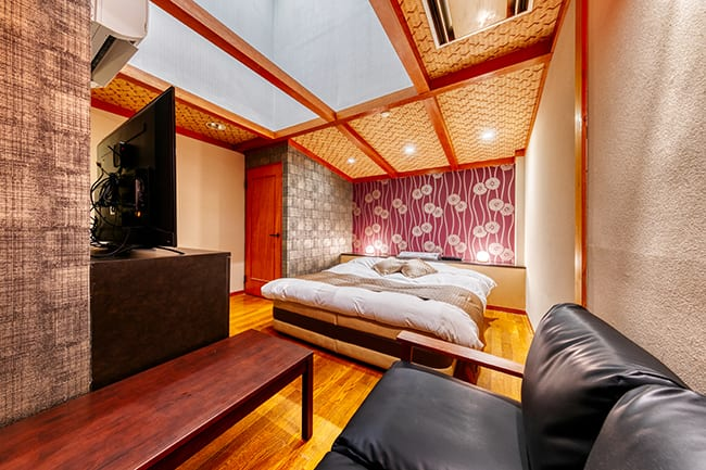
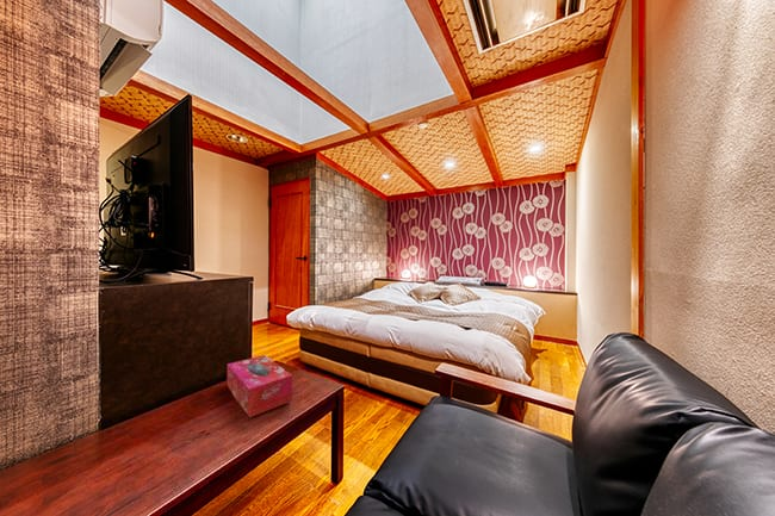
+ tissue box (258, 381)
